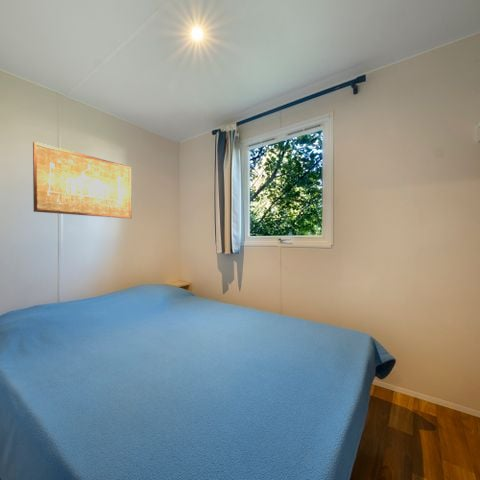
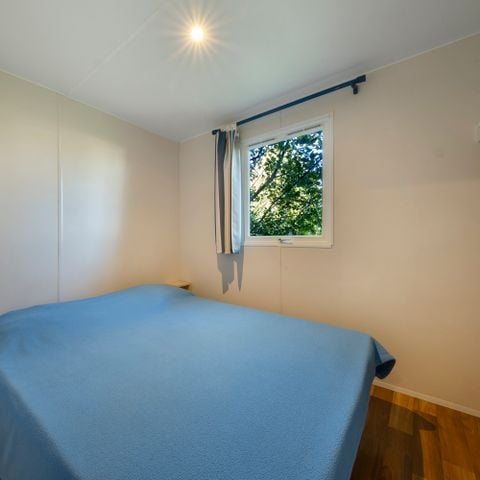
- wall art (89, 185)
